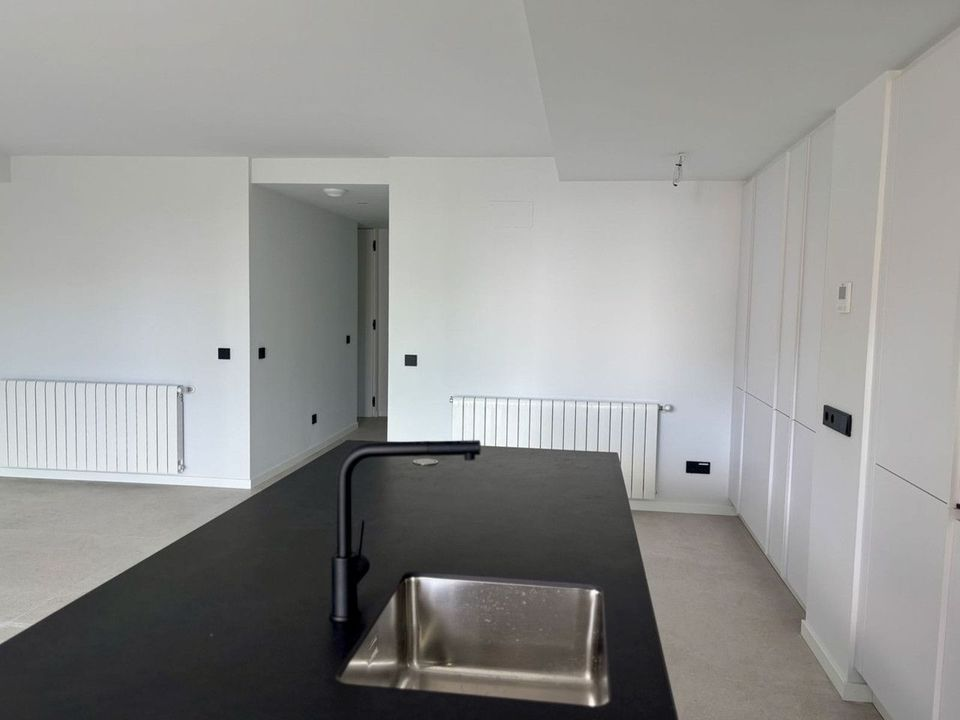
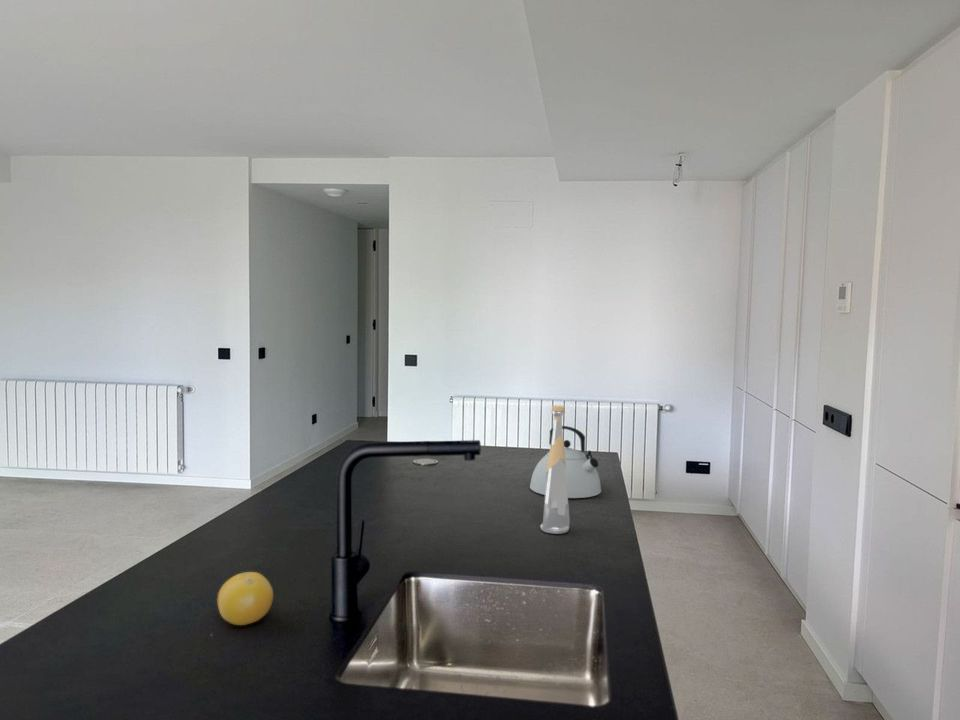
+ fruit (245, 598)
+ kettle (567, 458)
+ bottle (556, 468)
